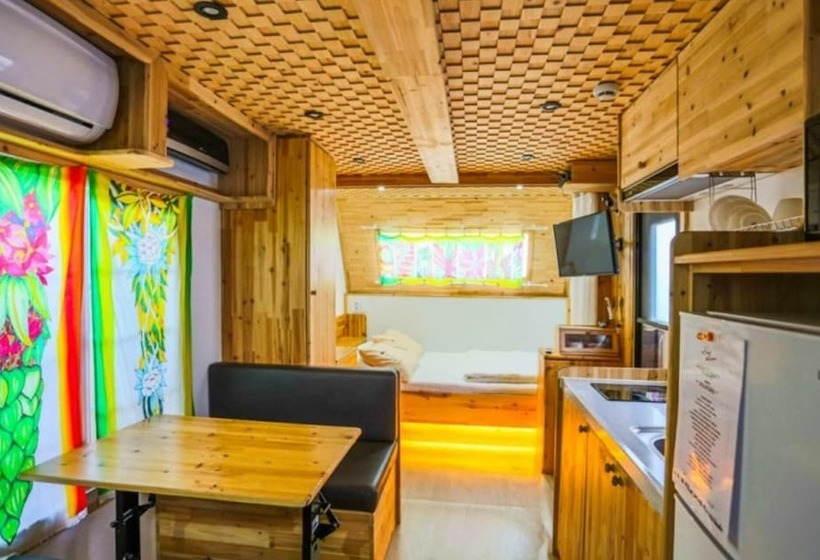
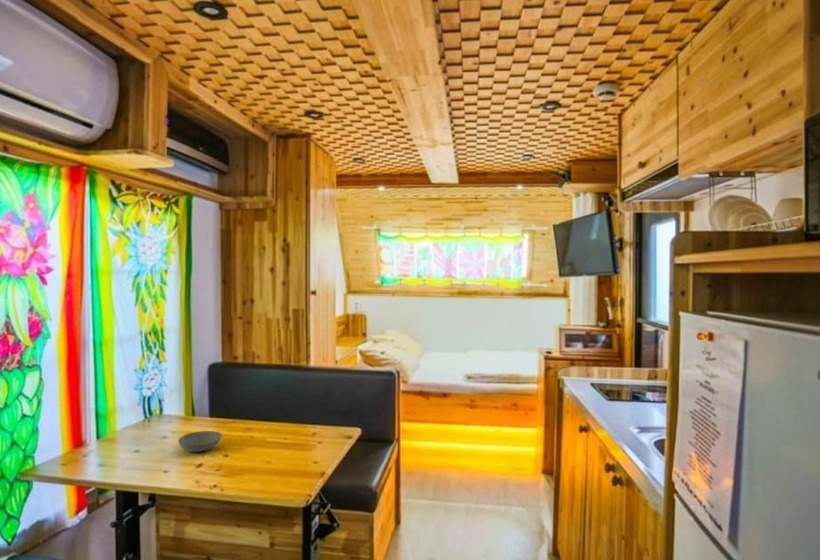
+ bowl (200, 443)
